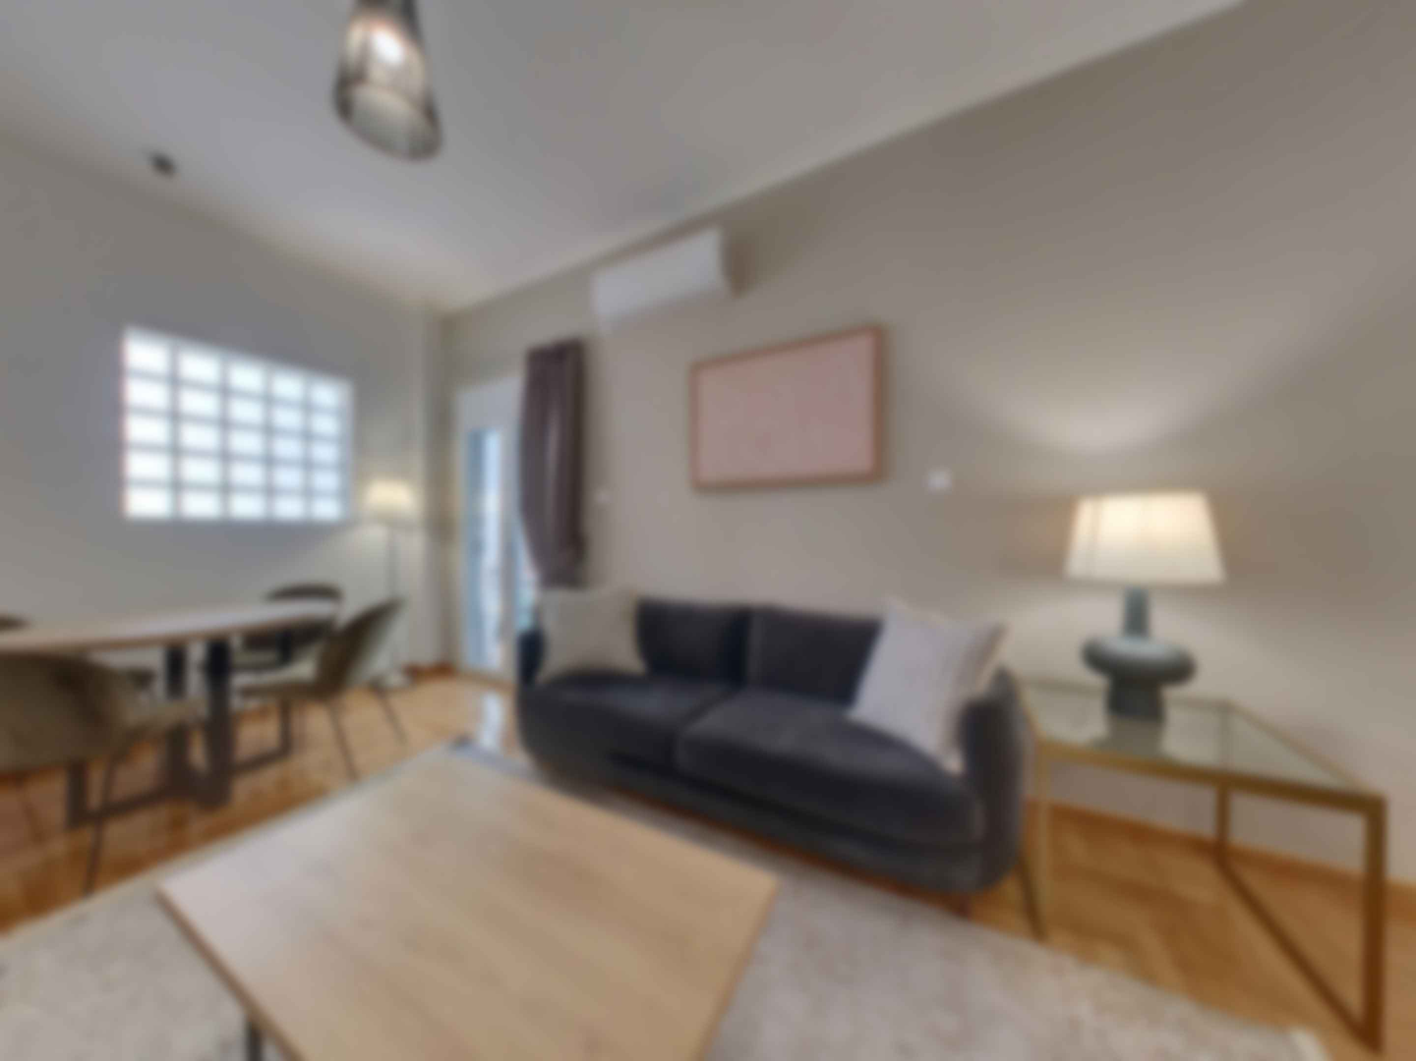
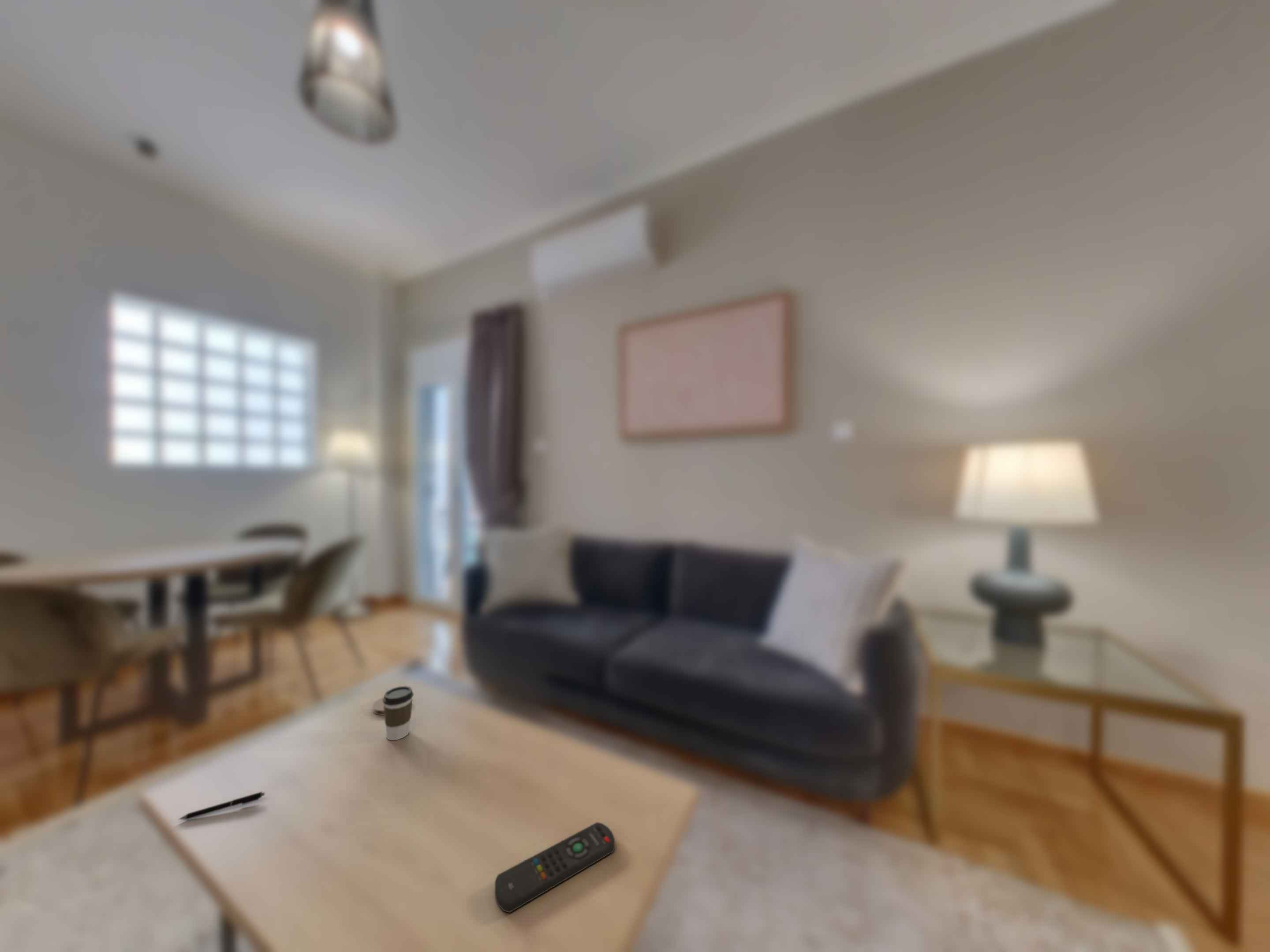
+ remote control (558, 862)
+ coaster (384, 704)
+ coffee cup (398, 713)
+ pen (222, 806)
